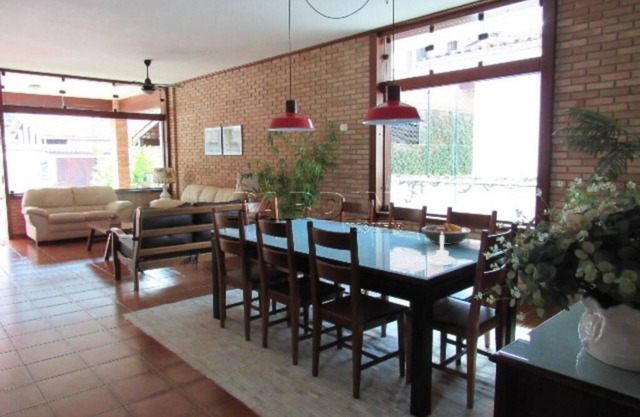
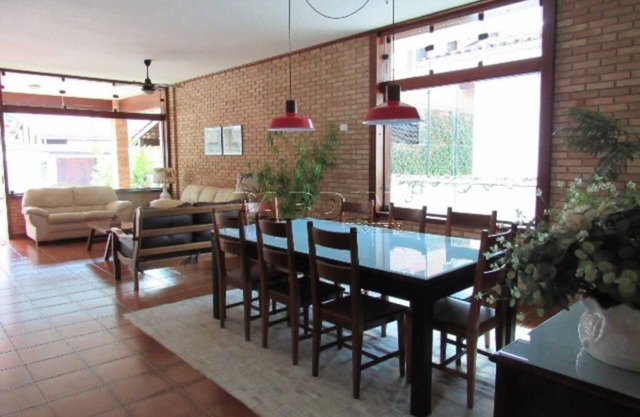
- candle holder (441, 245)
- fruit bowl (445, 234)
